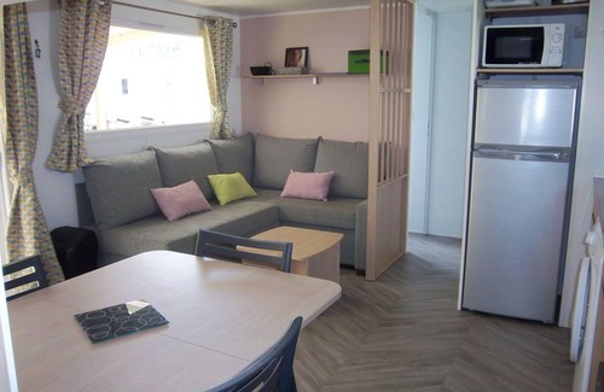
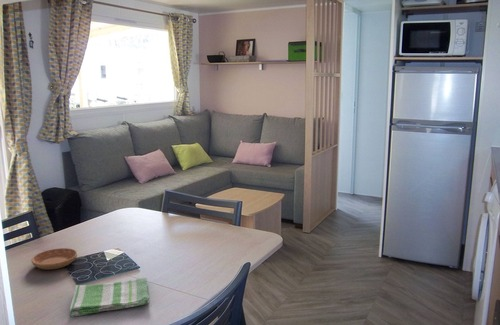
+ dish towel (111, 294)
+ saucer (55, 259)
